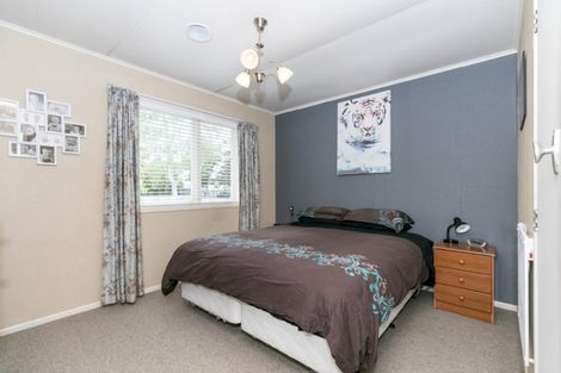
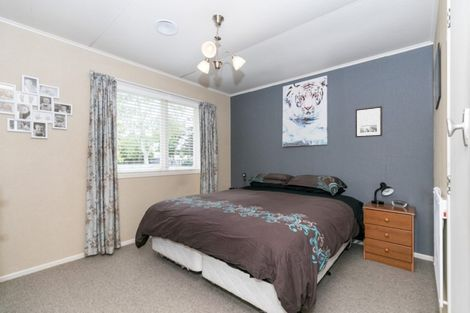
+ wall art (368, 122)
